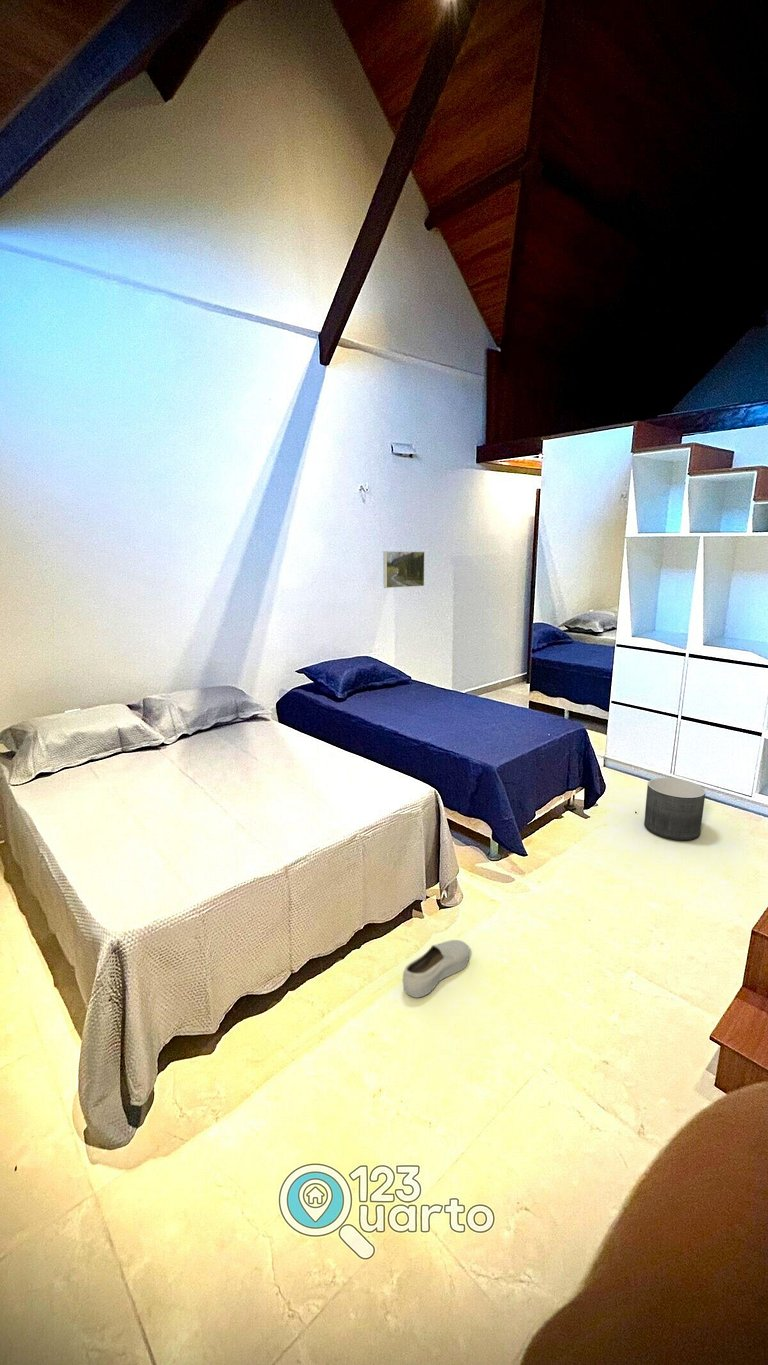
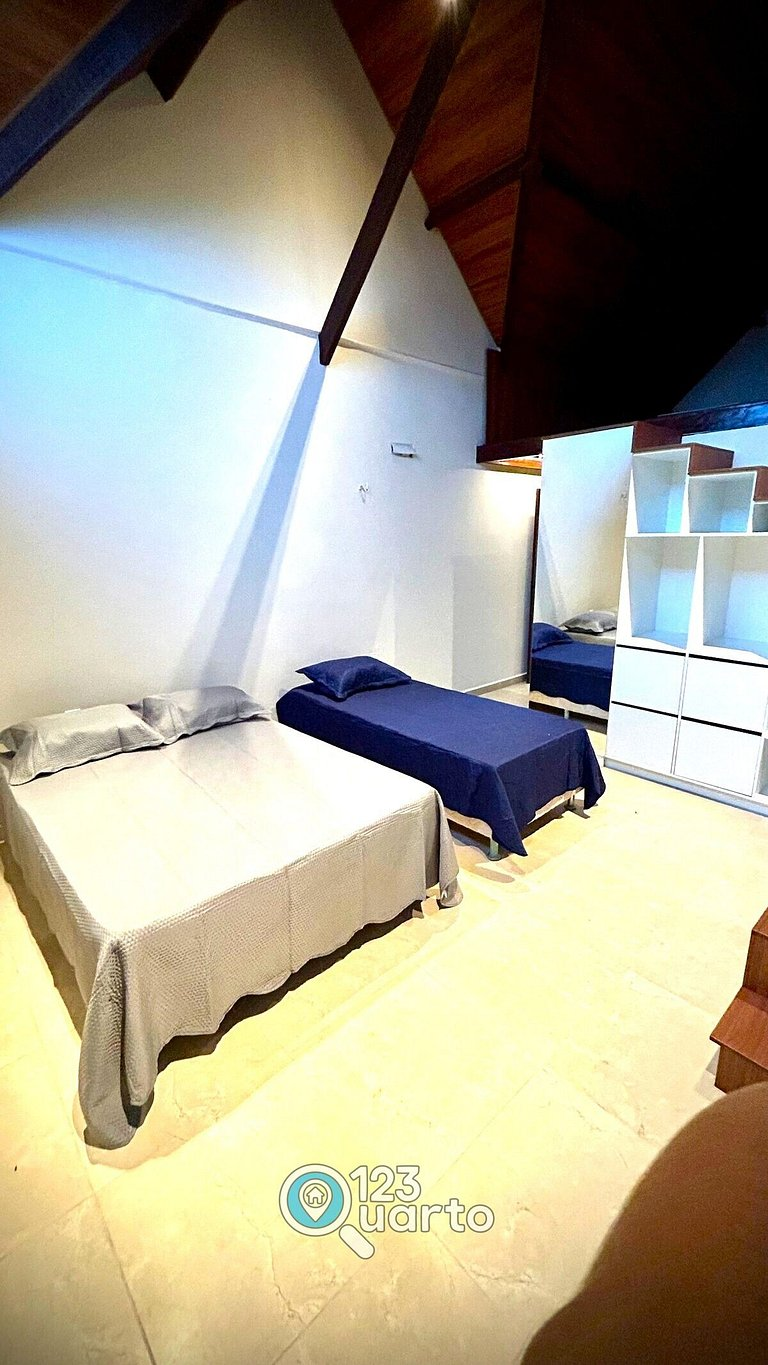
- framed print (404, 569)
- planter (673, 808)
- shoe (437, 961)
